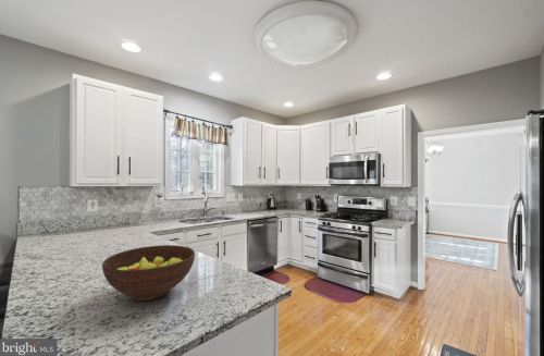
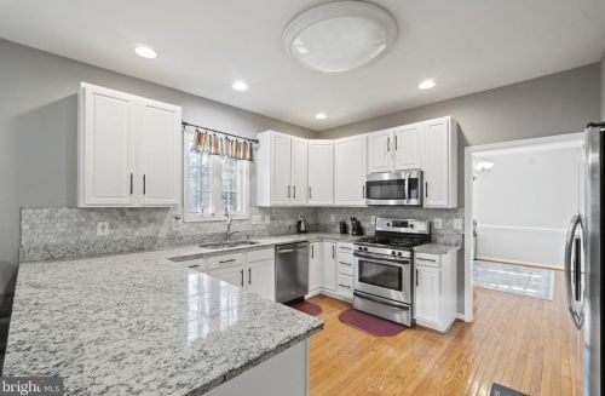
- fruit bowl (151, 274)
